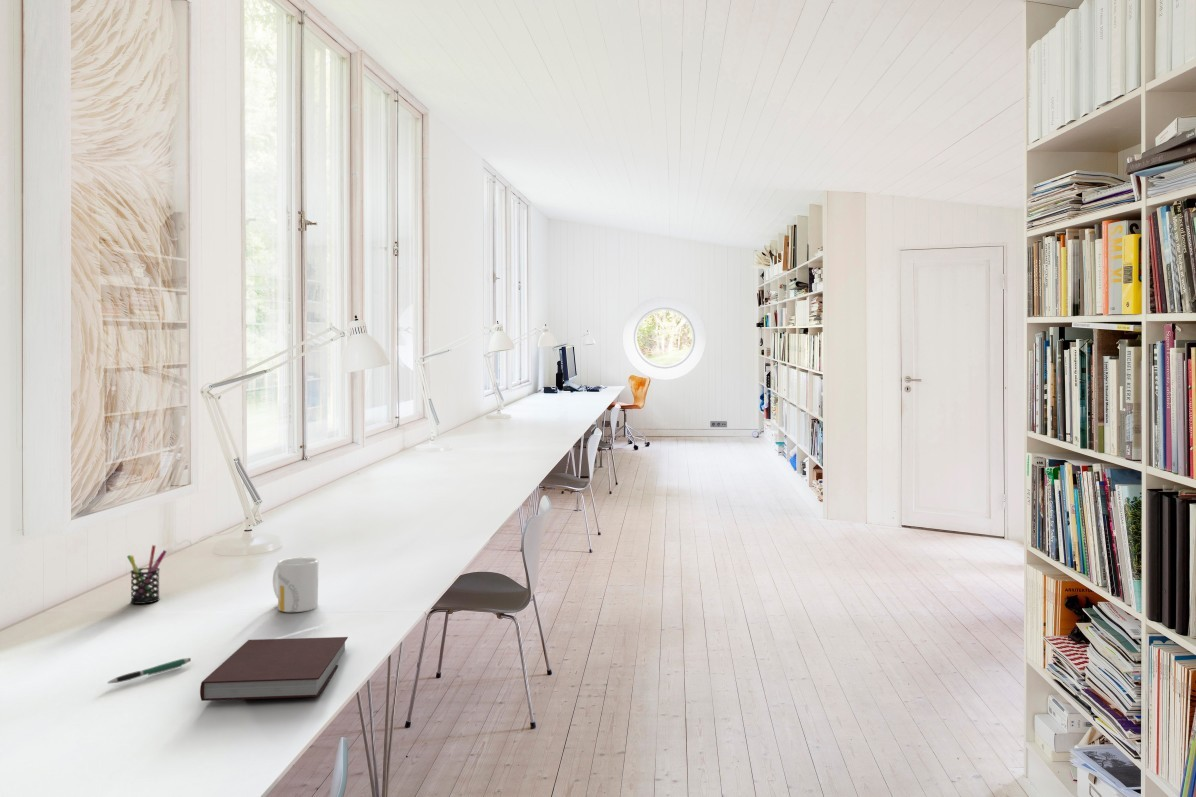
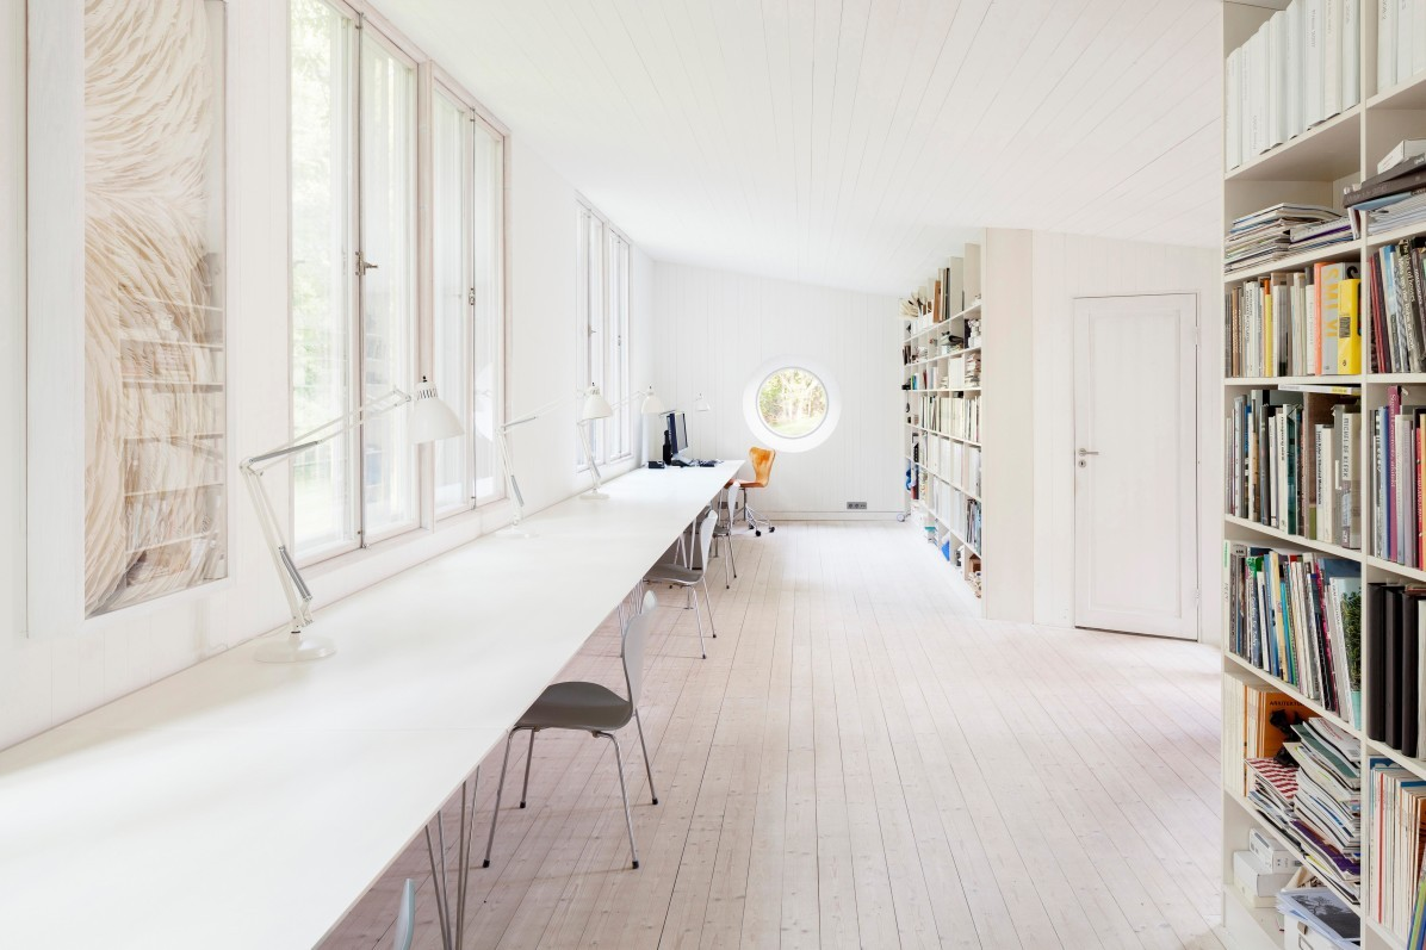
- pen holder (143, 573)
- mug (291, 584)
- pen (150, 670)
- notebook (280, 666)
